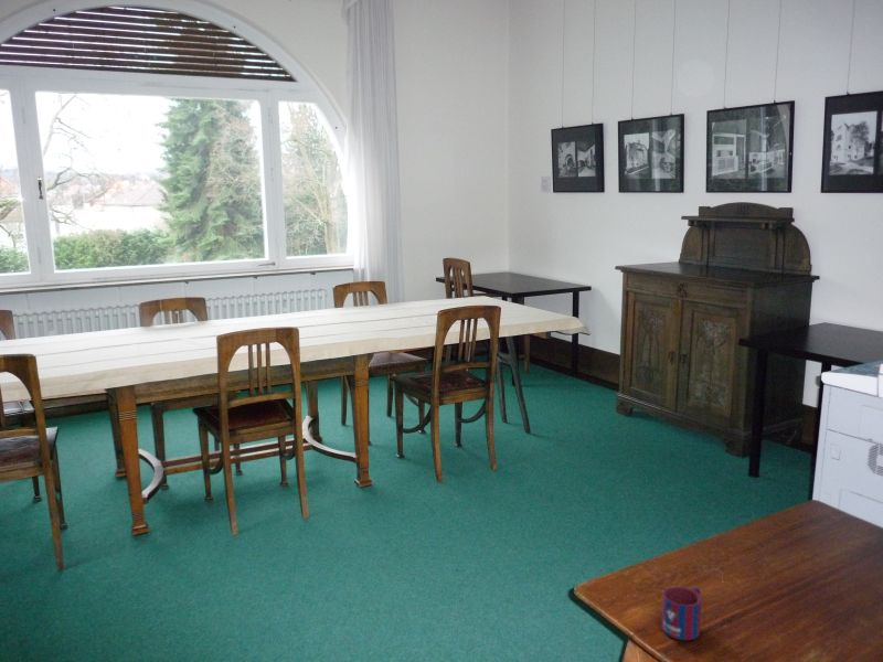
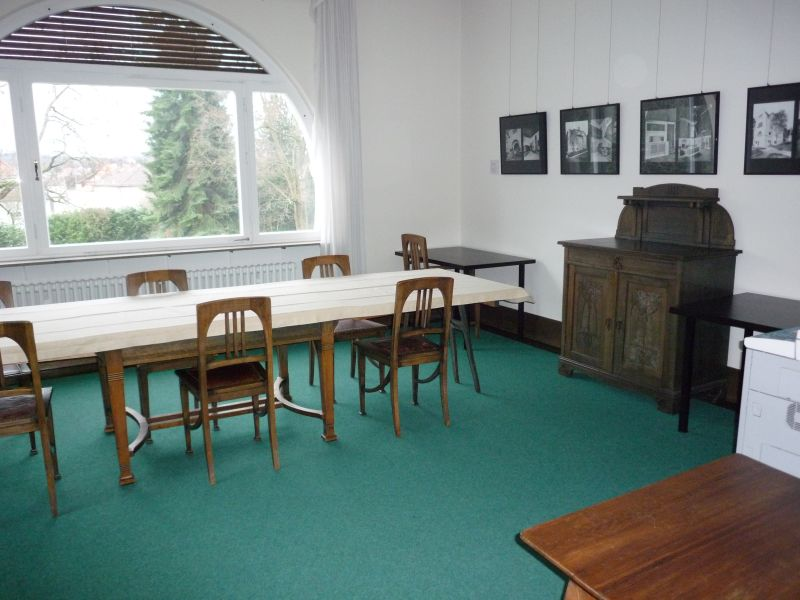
- mug (687, 609)
